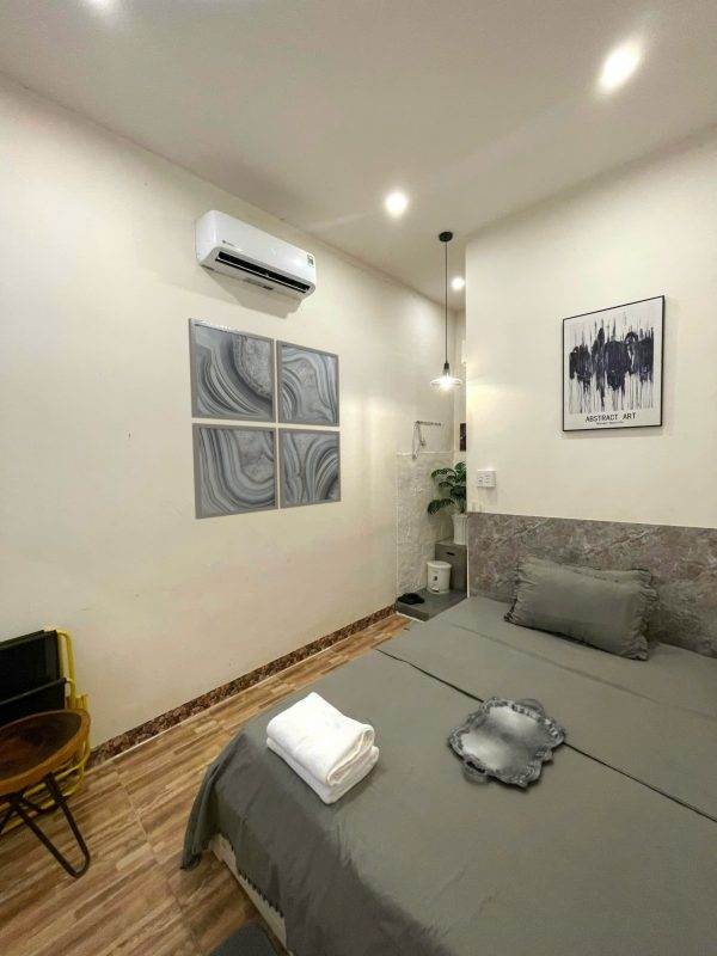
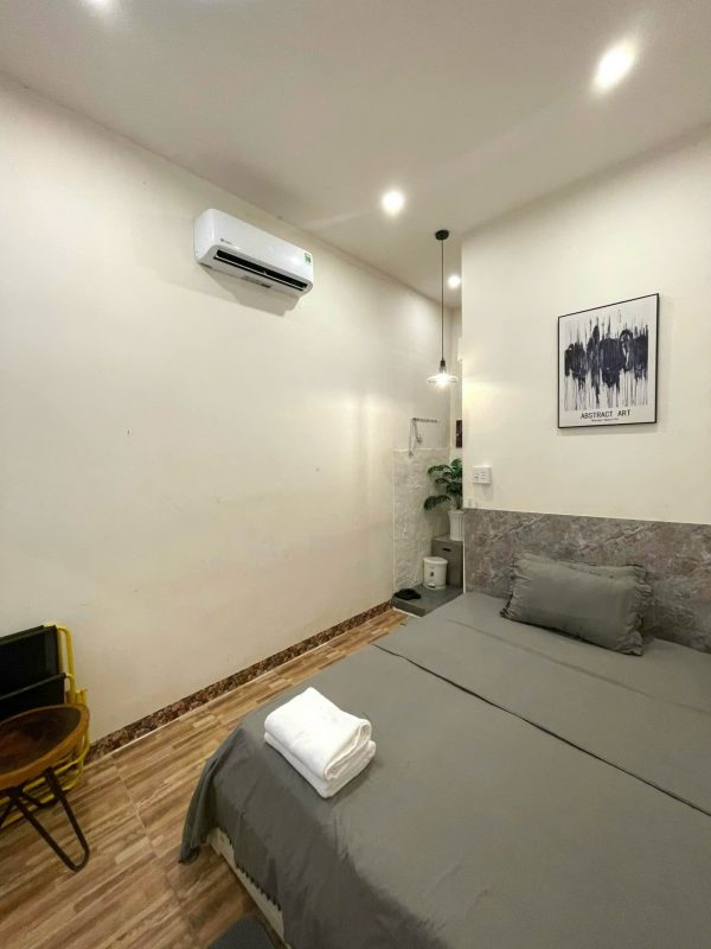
- serving tray (507, 735)
- wall art (275, 422)
